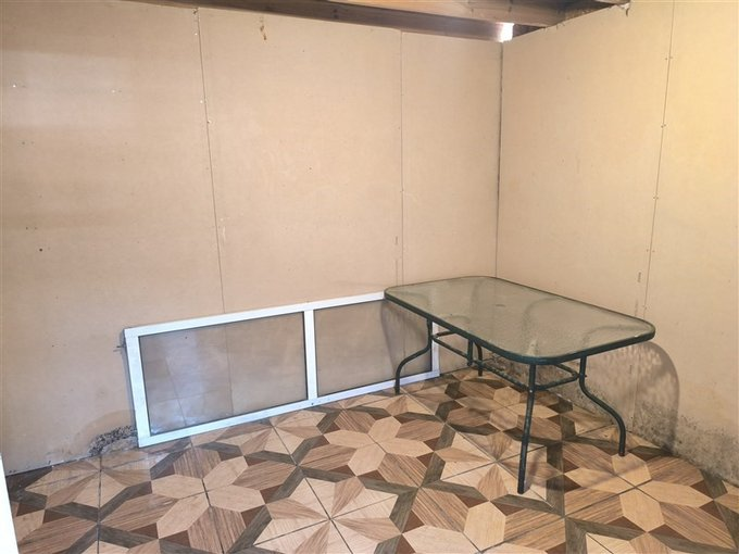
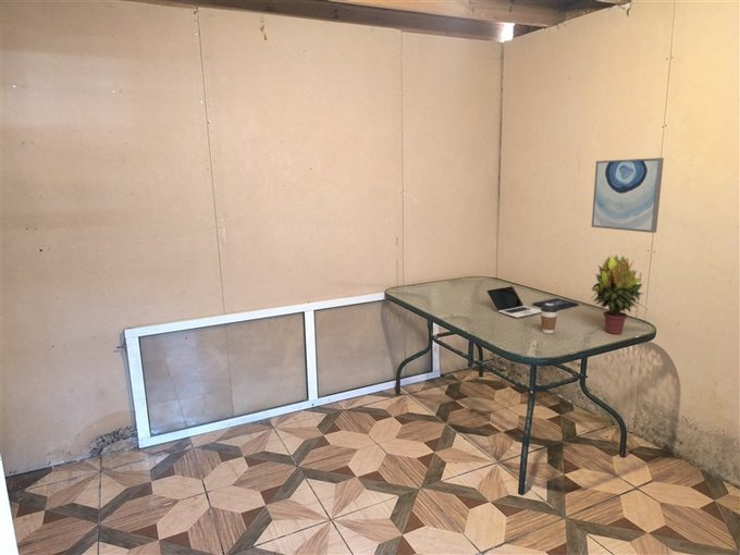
+ wall art (625, 195)
+ coffee cup (548, 319)
+ laptop (533, 303)
+ potted plant (615, 294)
